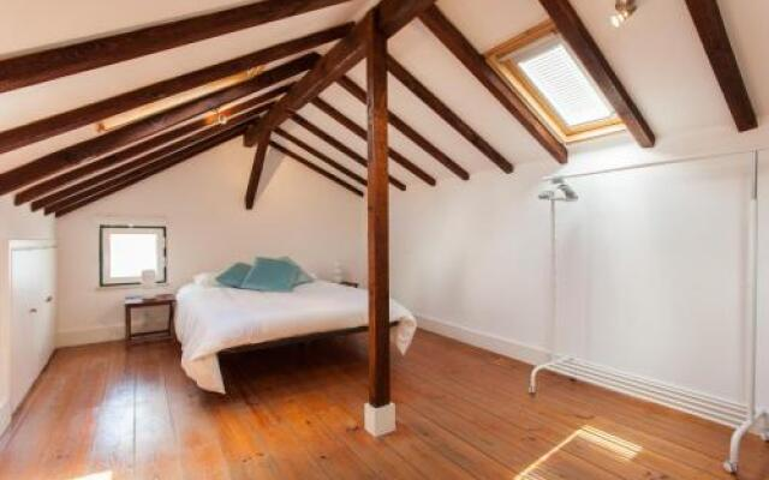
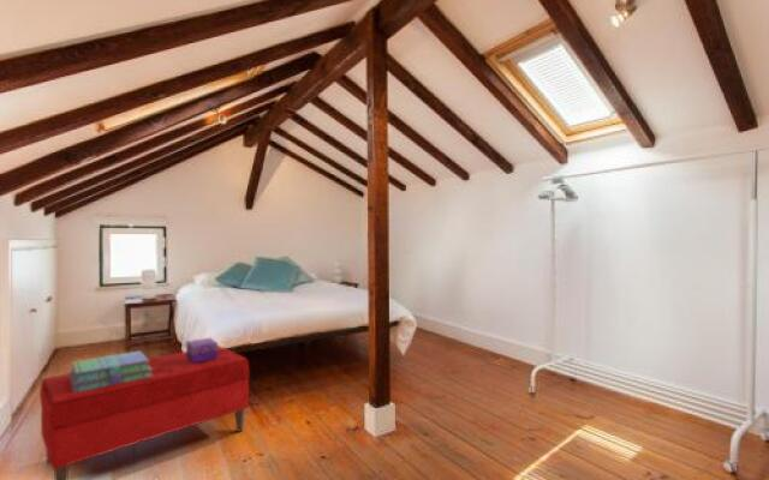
+ stack of books (111, 368)
+ bench (153, 406)
+ decorative box (201, 349)
